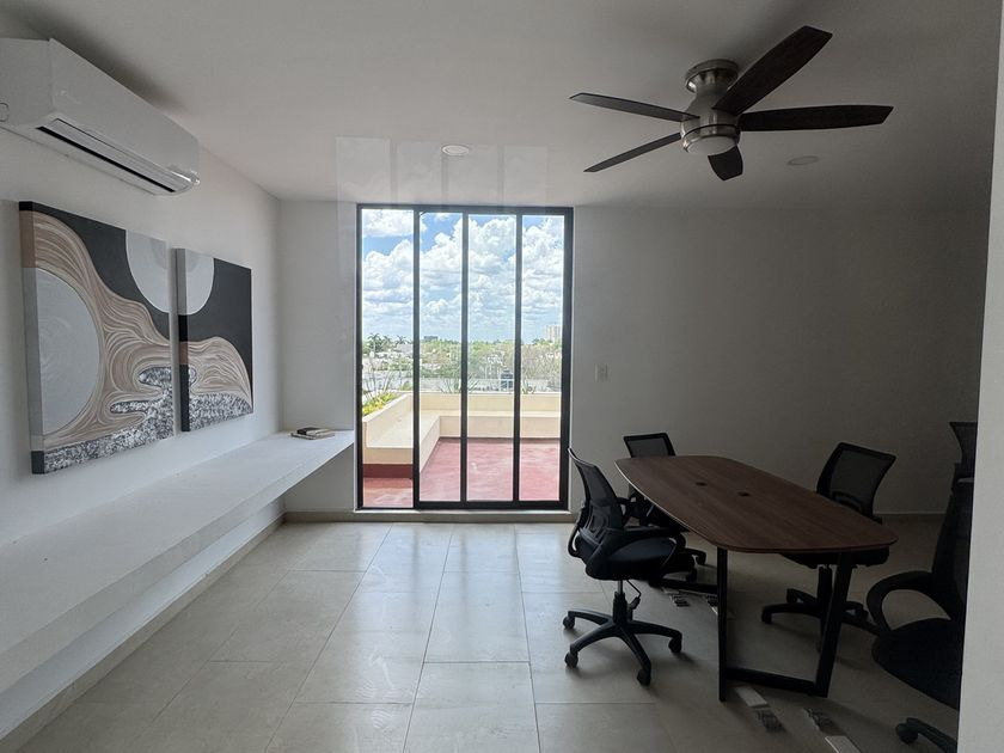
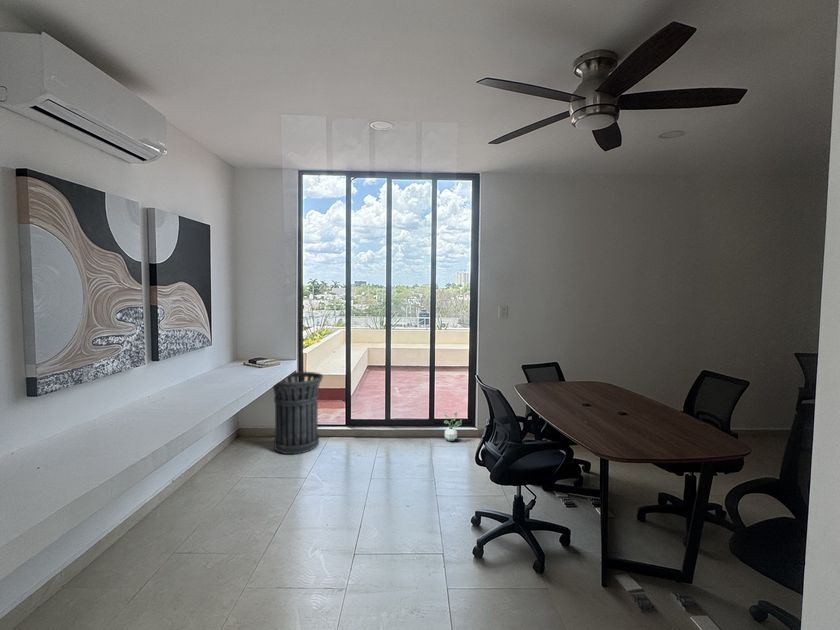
+ trash can (296, 411)
+ potted plant (453, 426)
